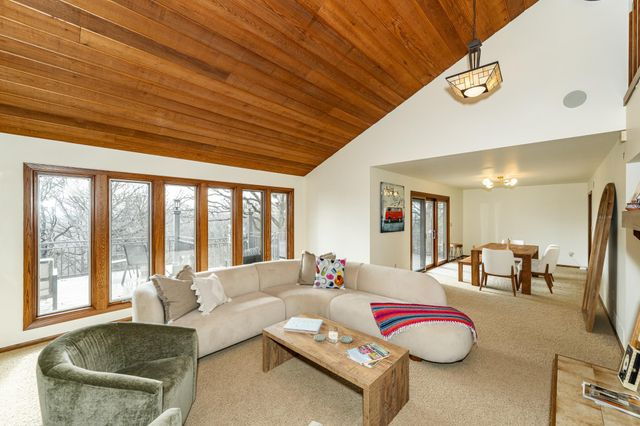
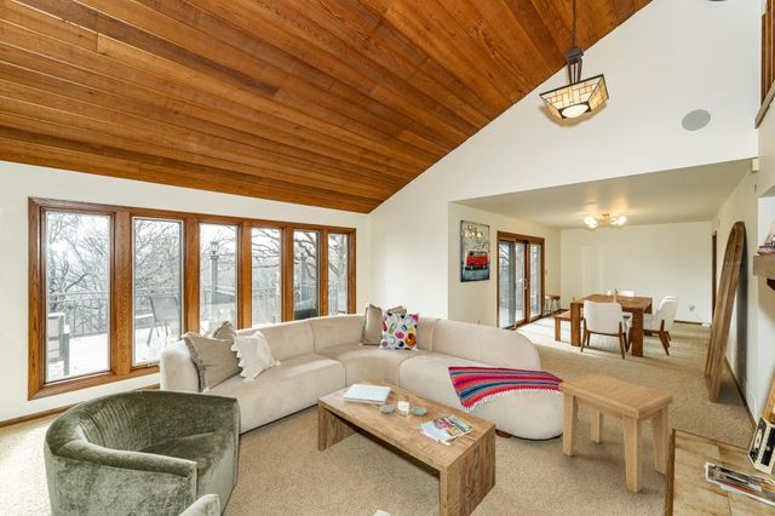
+ side table (616, 418)
